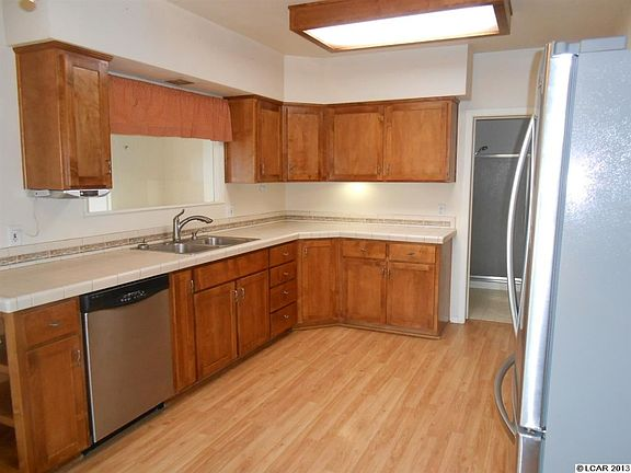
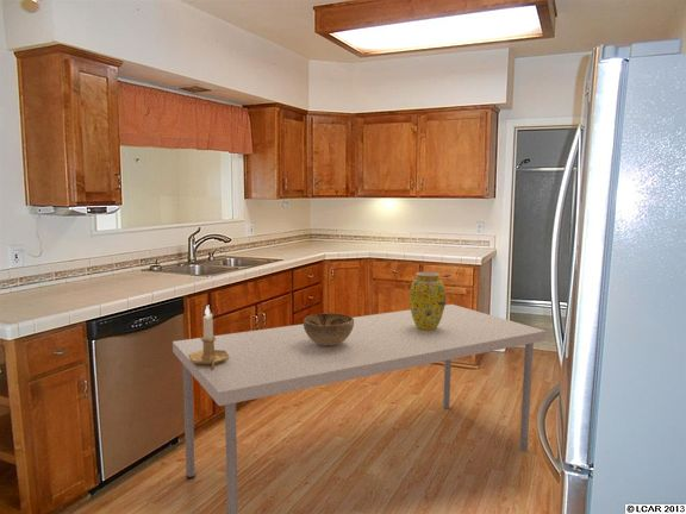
+ decorative bowl (329, 330)
+ candlestick (208, 333)
+ vase (426, 300)
+ dining table (364, 376)
